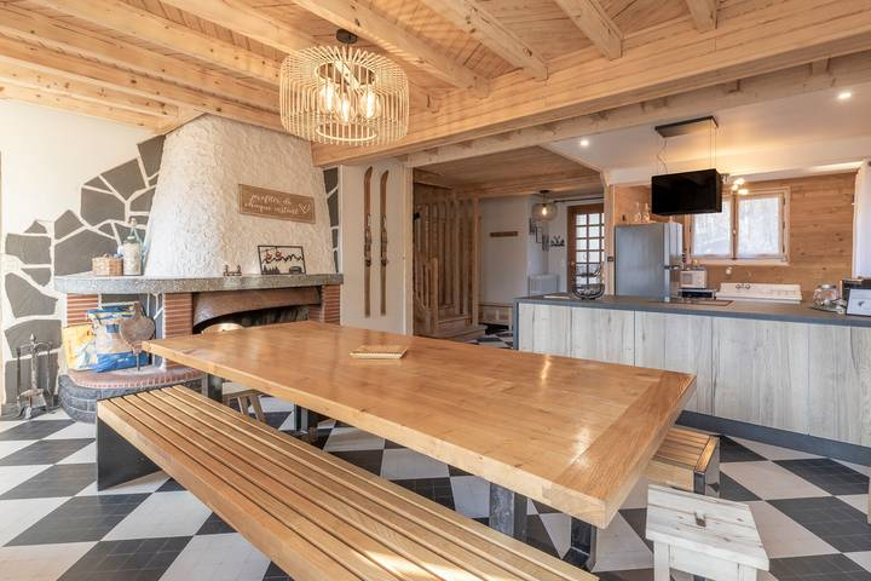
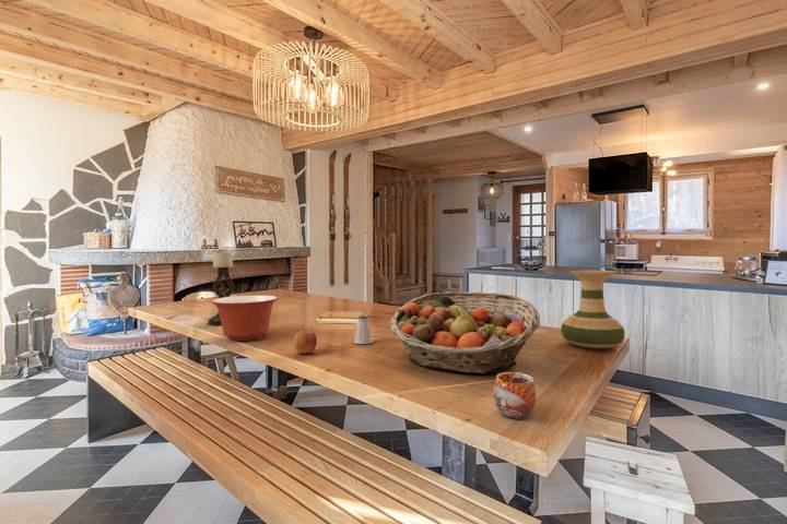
+ apple (305, 342)
+ vase (591, 308)
+ mug (516, 393)
+ fruit basket (461, 327)
+ candle holder (223, 286)
+ mixing bowl (246, 318)
+ saltshaker (363, 329)
